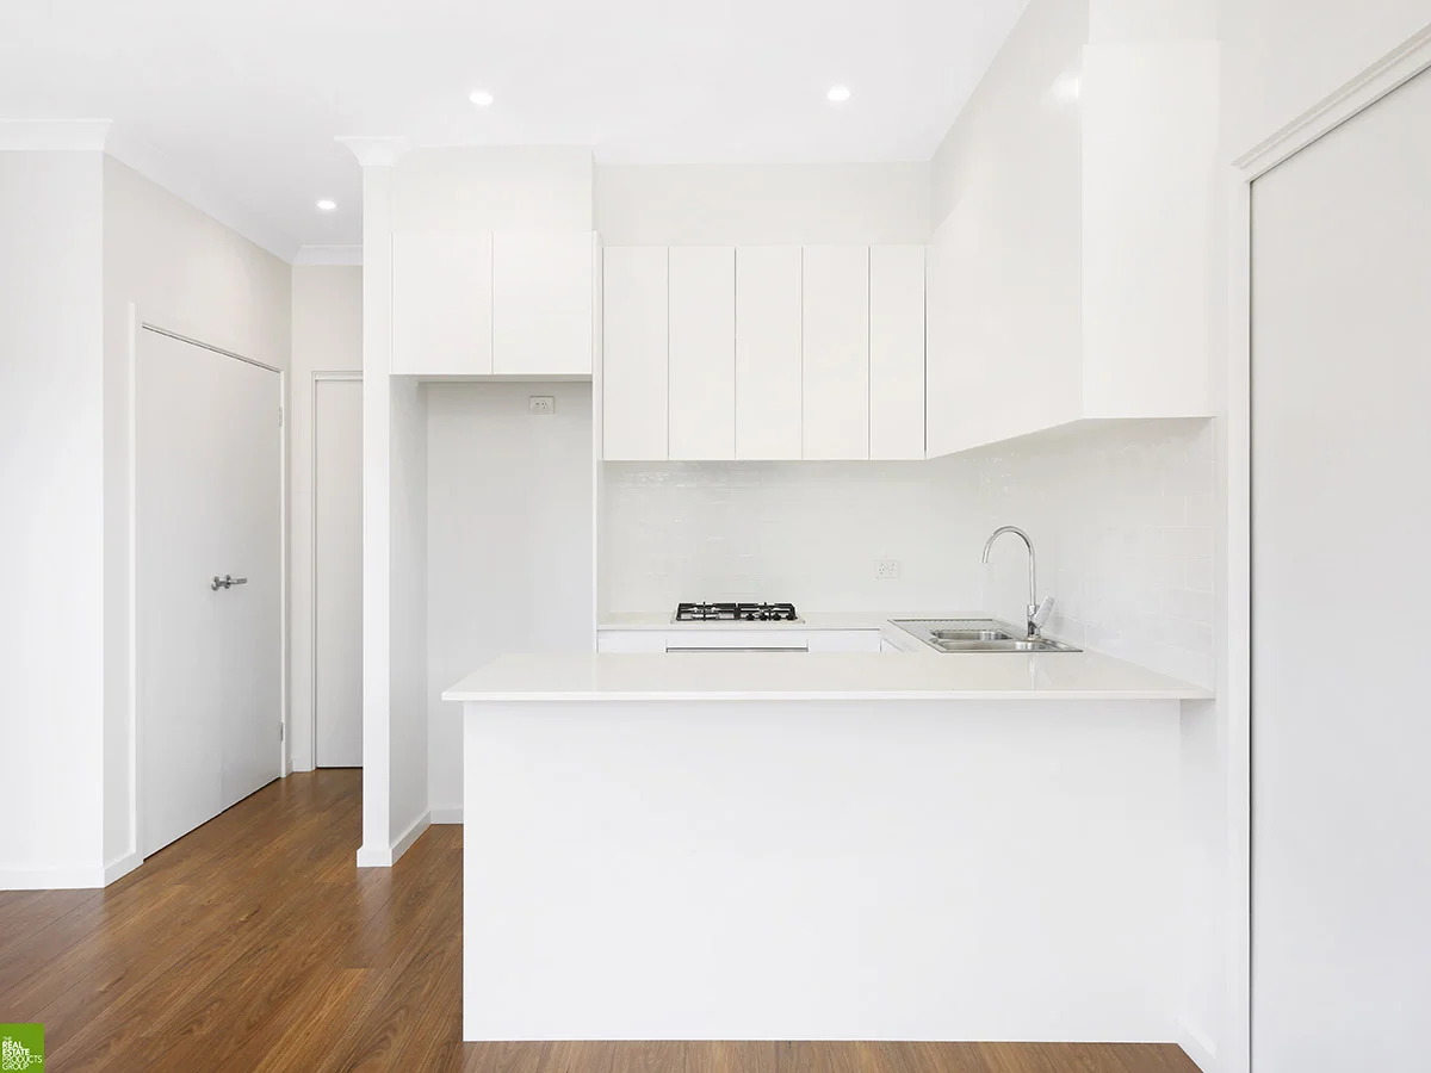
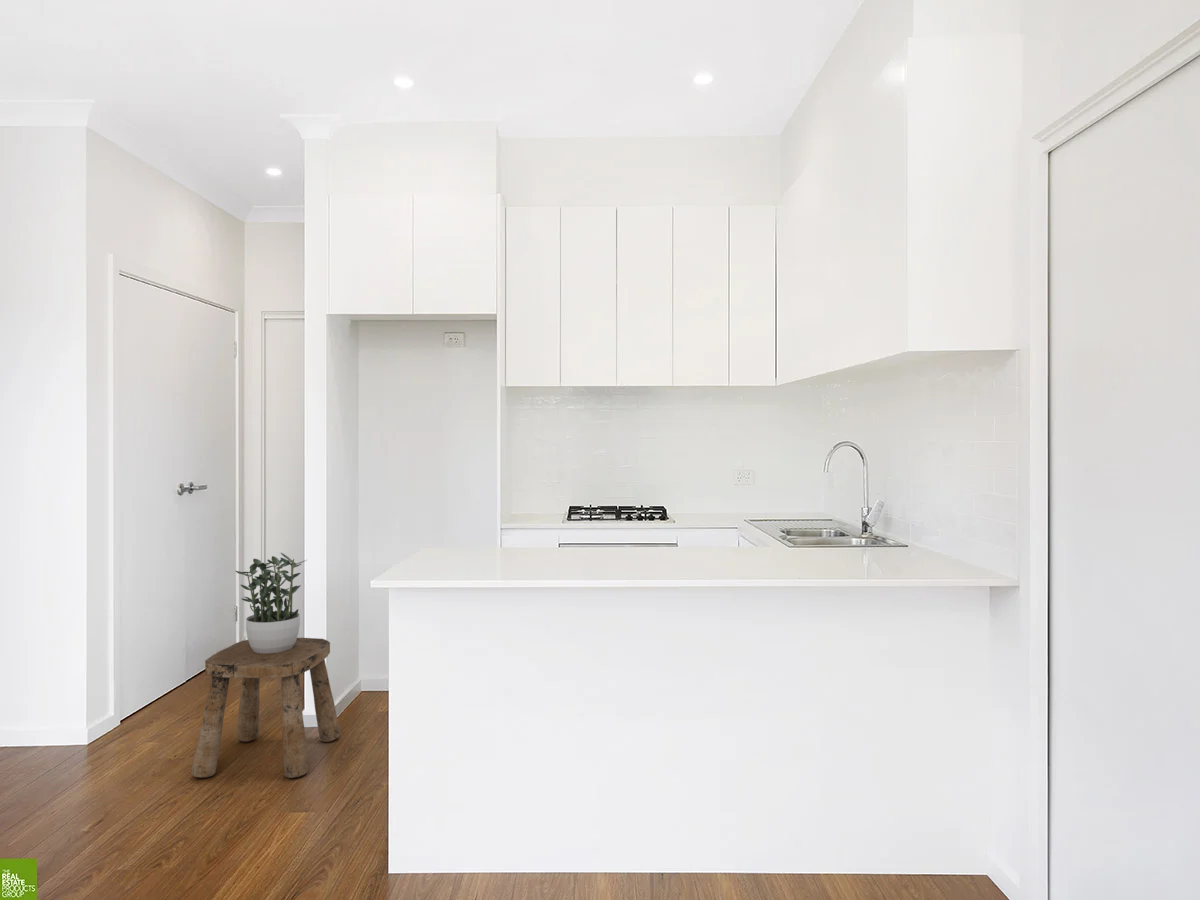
+ stool (259, 703)
+ potted plant (271, 600)
